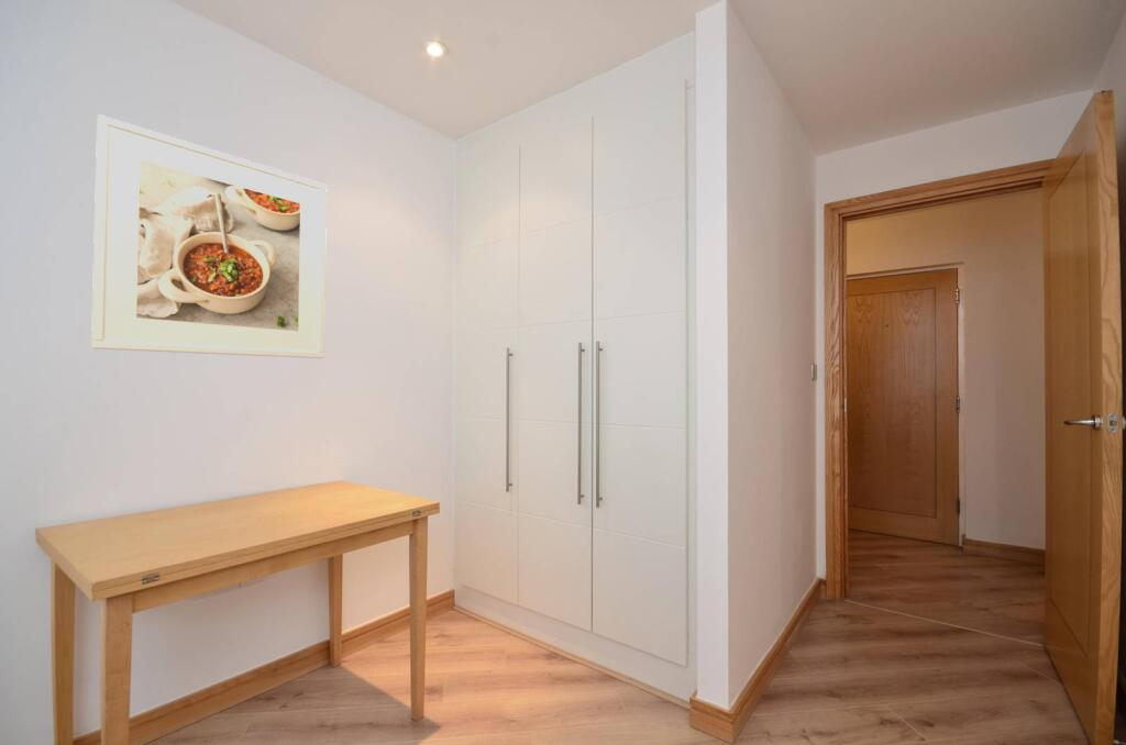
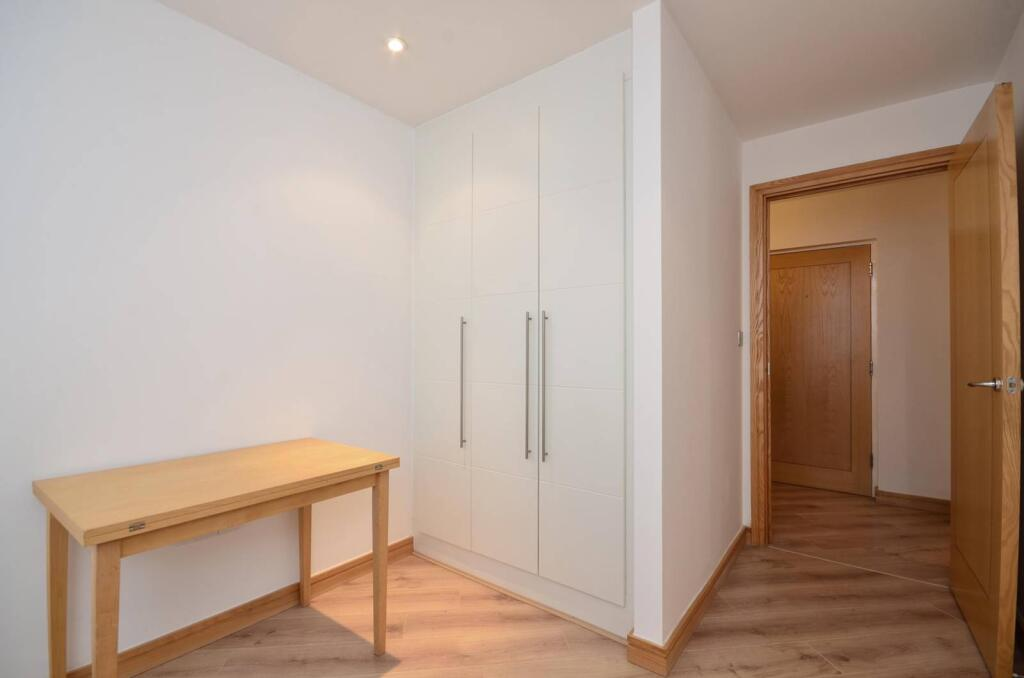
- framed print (227, 254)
